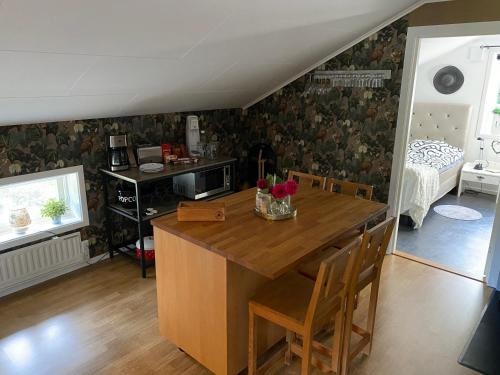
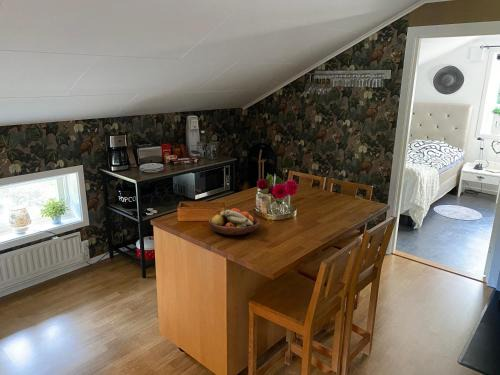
+ fruit bowl (234, 218)
